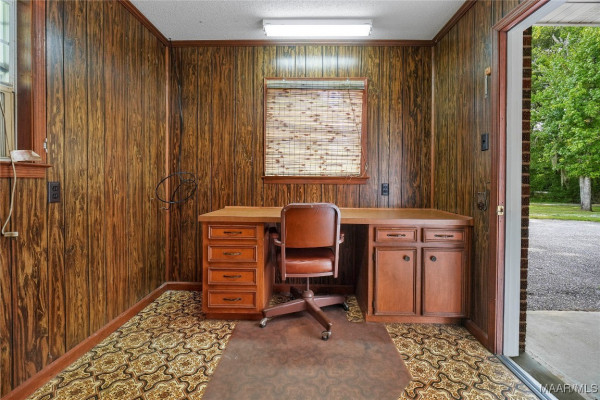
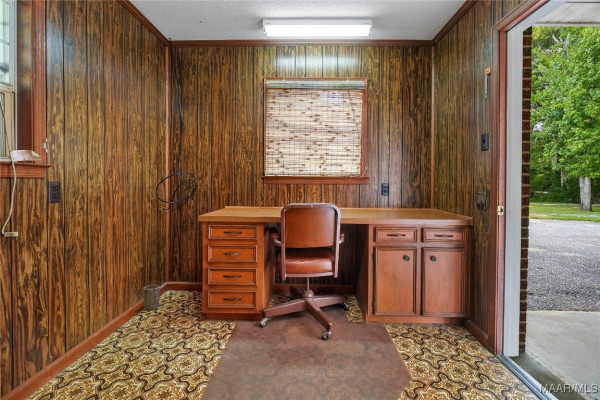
+ plant pot (151, 297)
